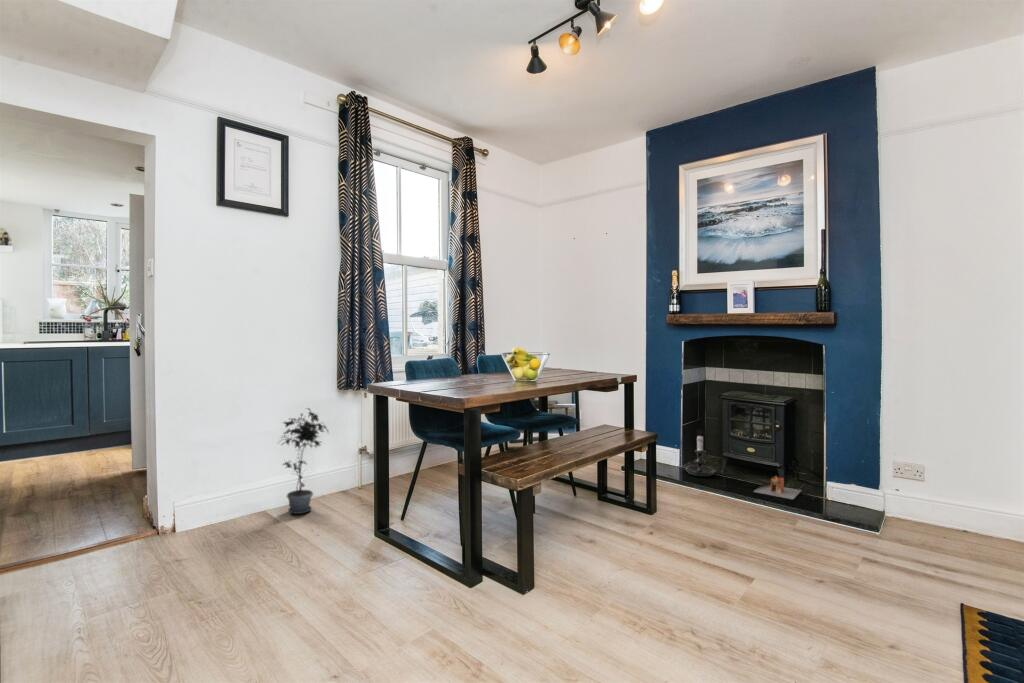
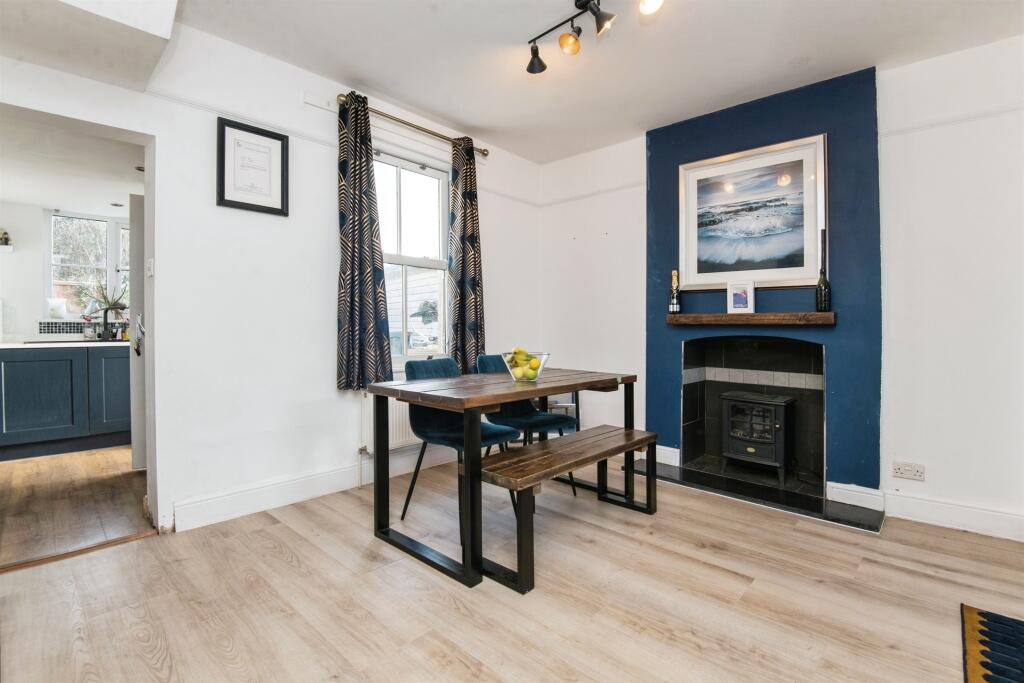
- architectural model (777, 482)
- candle holder (699, 453)
- potted plant (301, 460)
